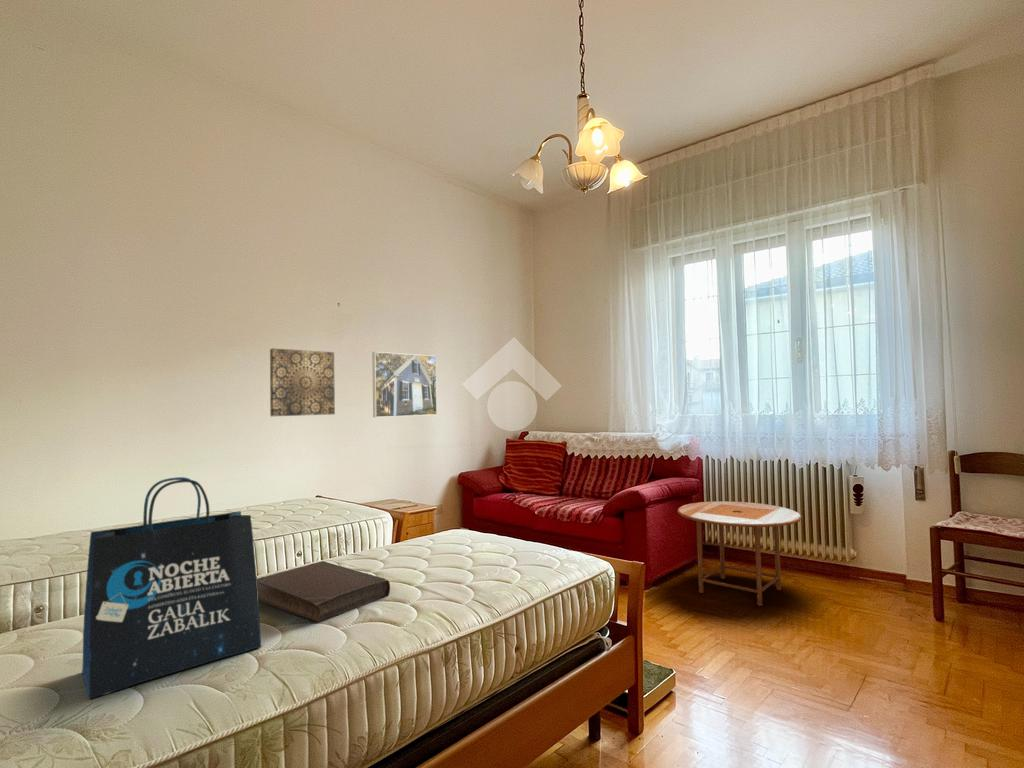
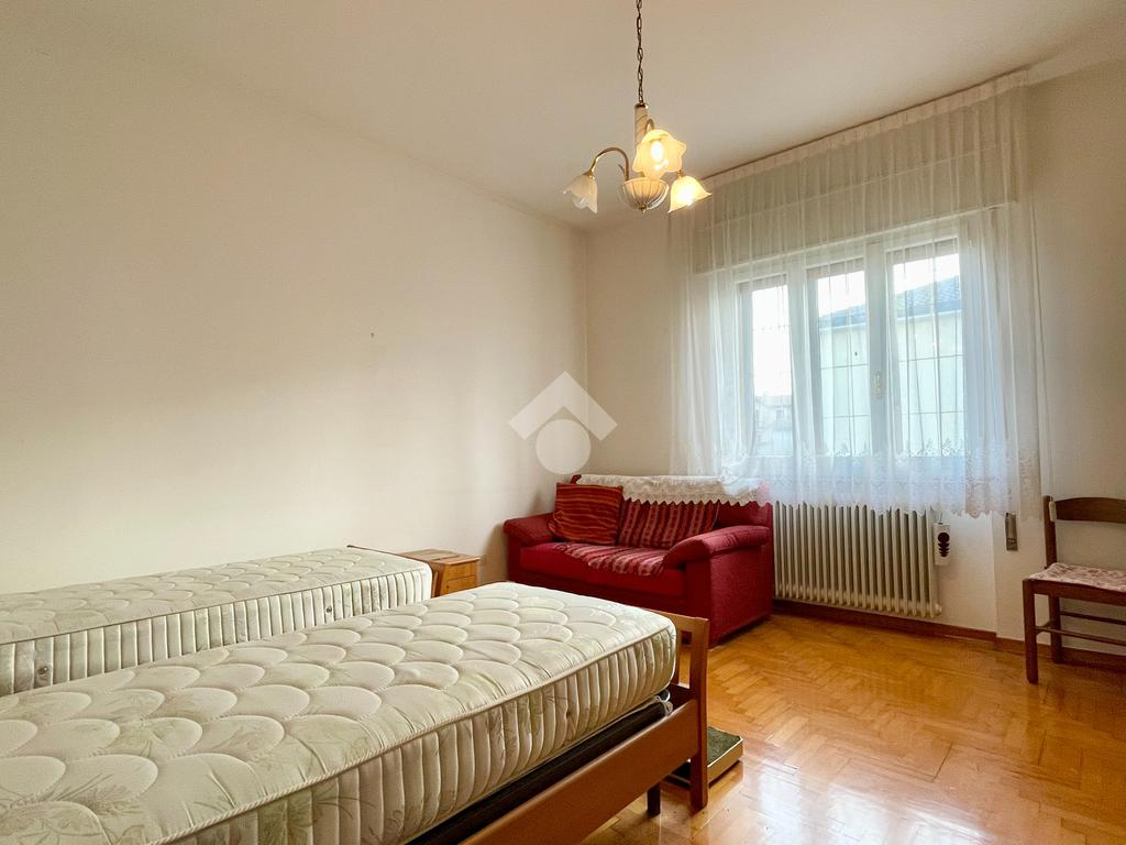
- tote bag (175, 568)
- wall art (303, 382)
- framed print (406, 385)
- book (321, 587)
- side table (723, 551)
